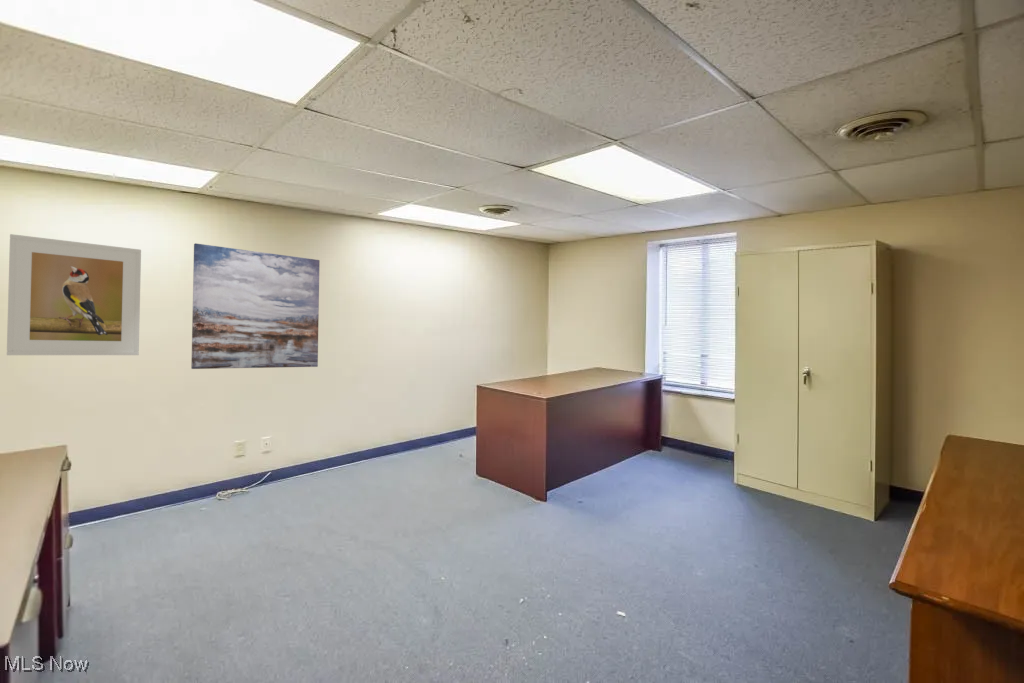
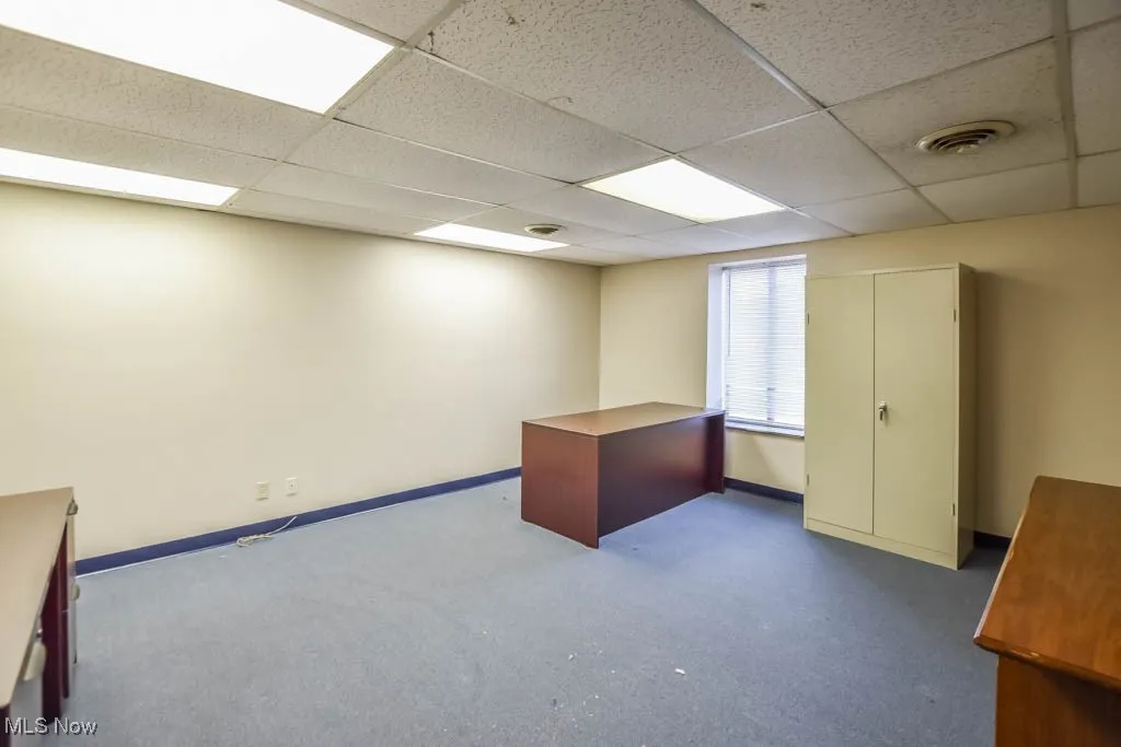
- wall art (260, 310)
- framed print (78, 298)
